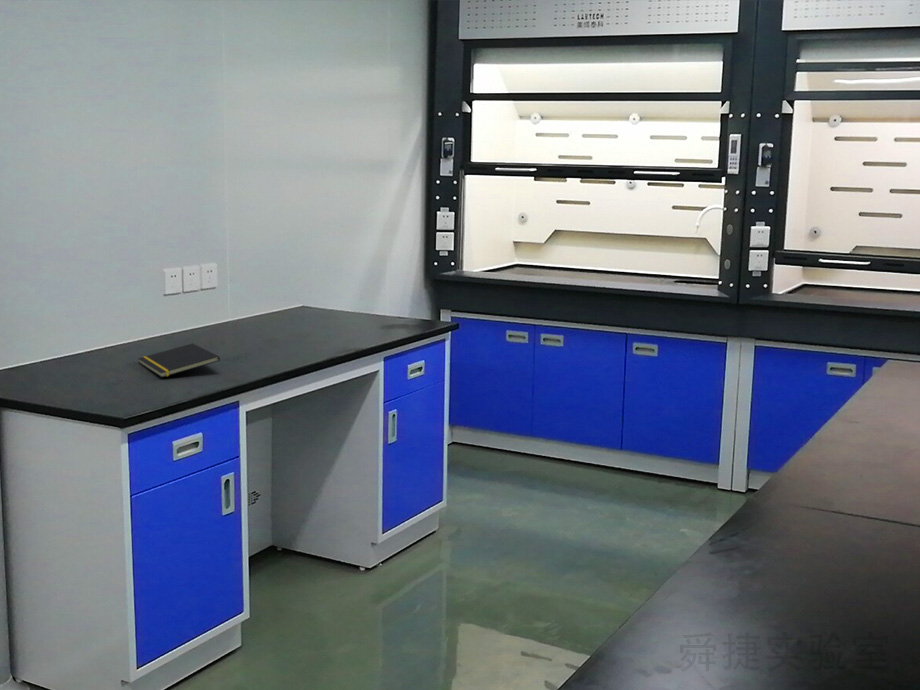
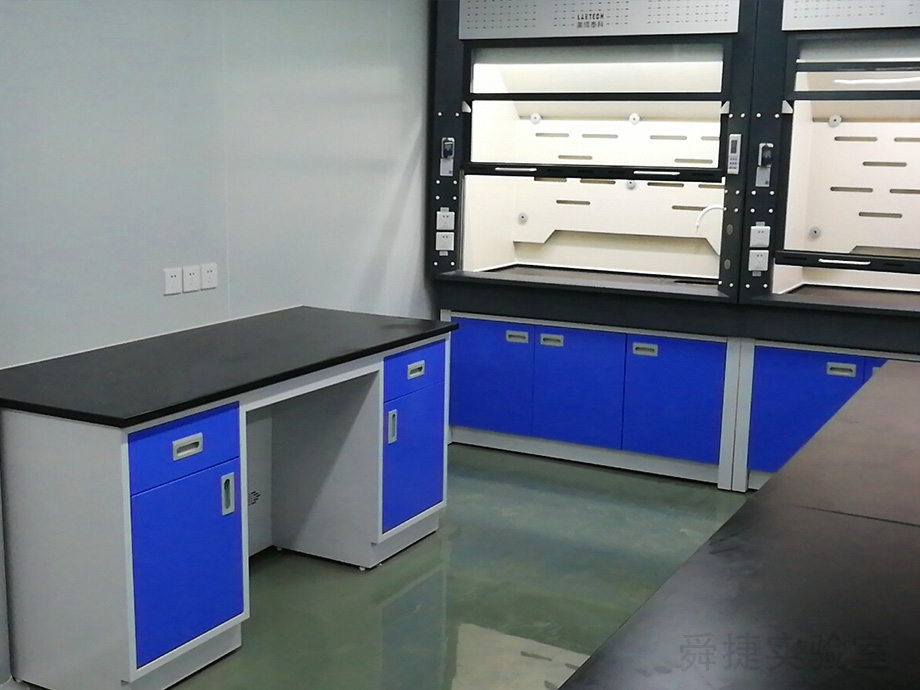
- notepad (178, 359)
